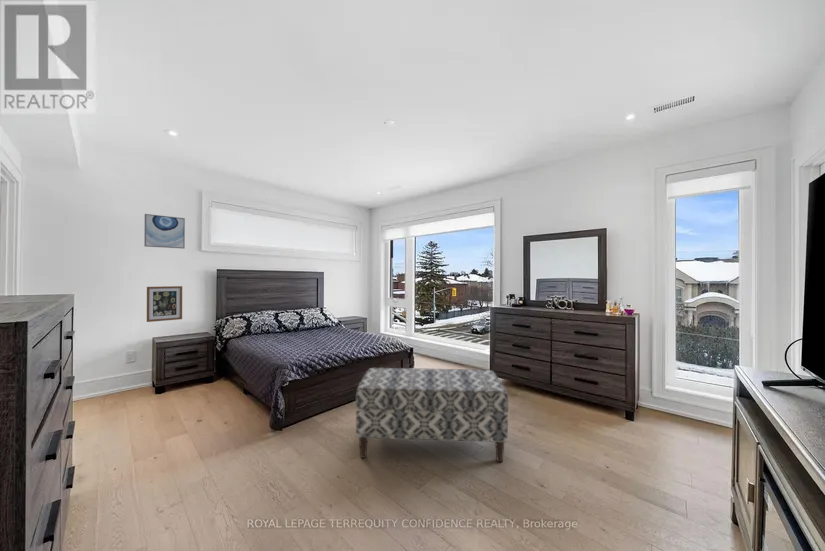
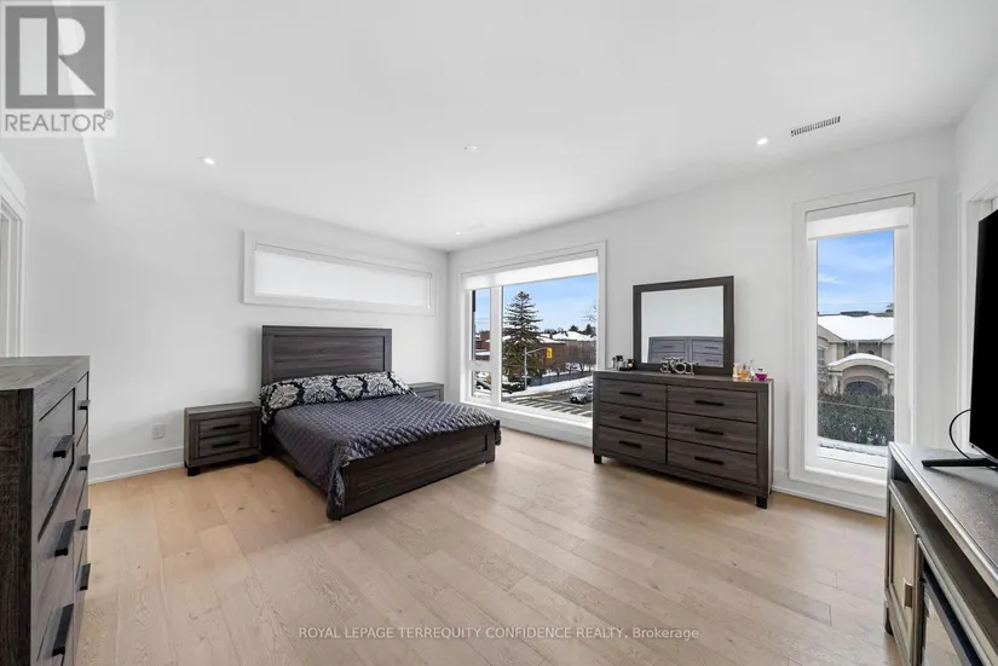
- bench (430, 410)
- wall art (165, 303)
- wall art (165, 231)
